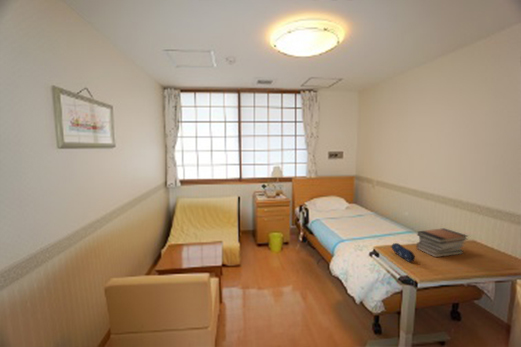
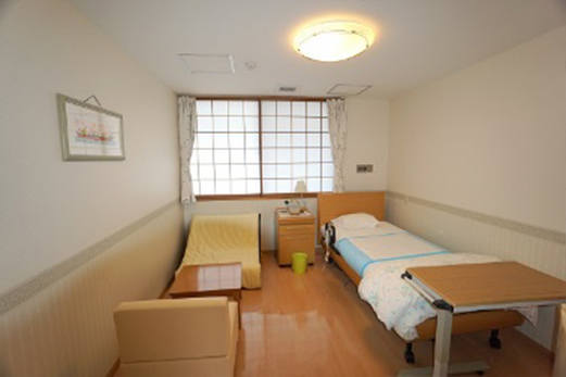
- book stack (441, 242)
- pencil case (402, 252)
